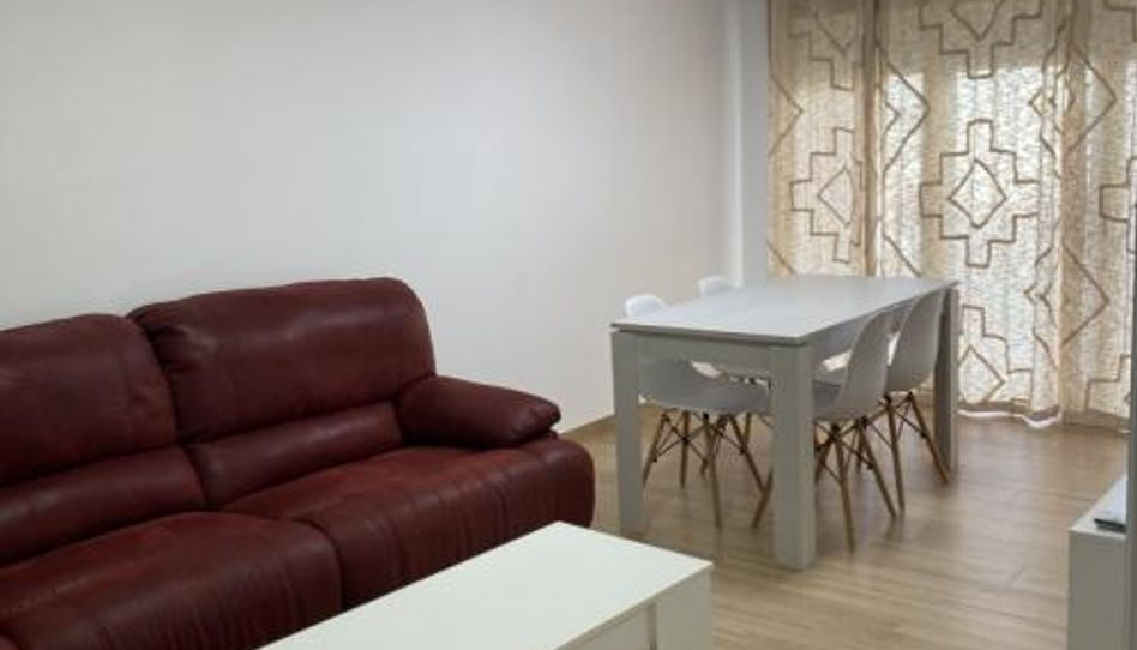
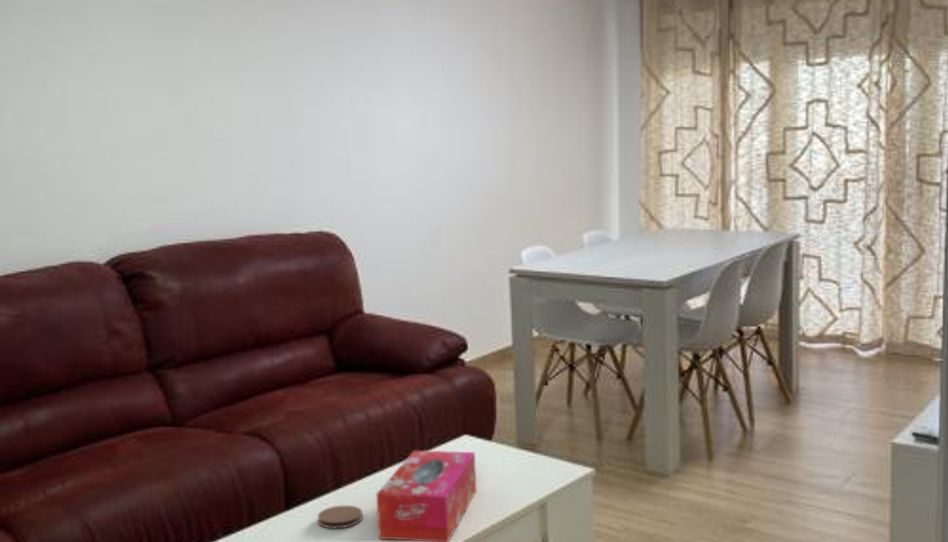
+ coaster (340, 516)
+ tissue box (429, 493)
